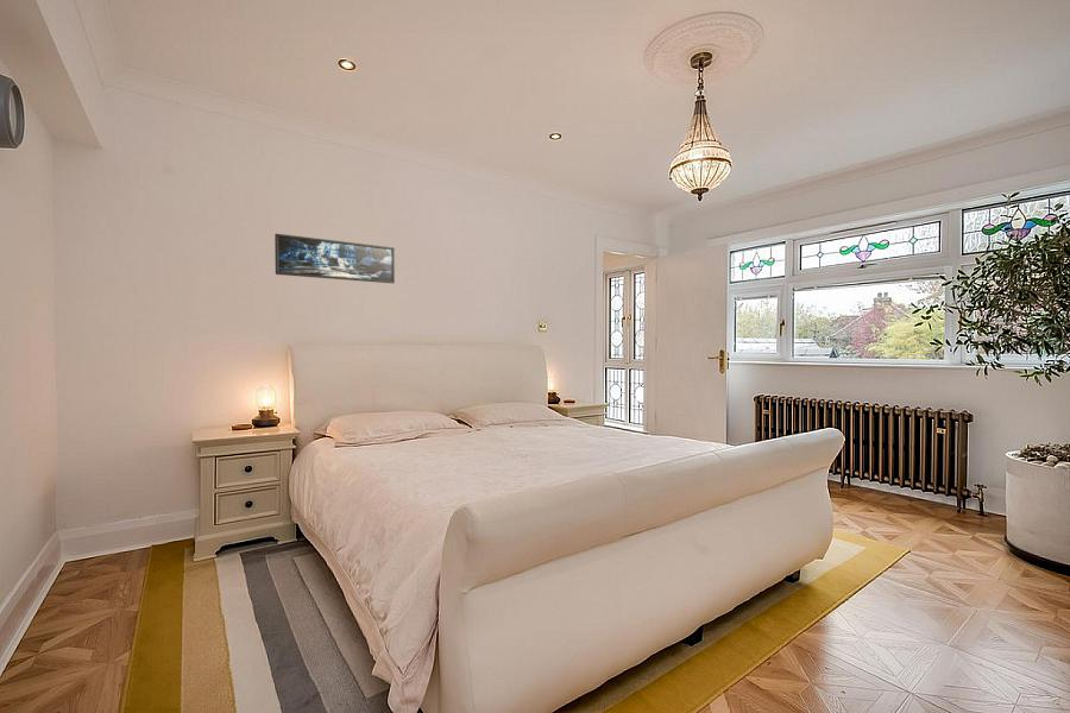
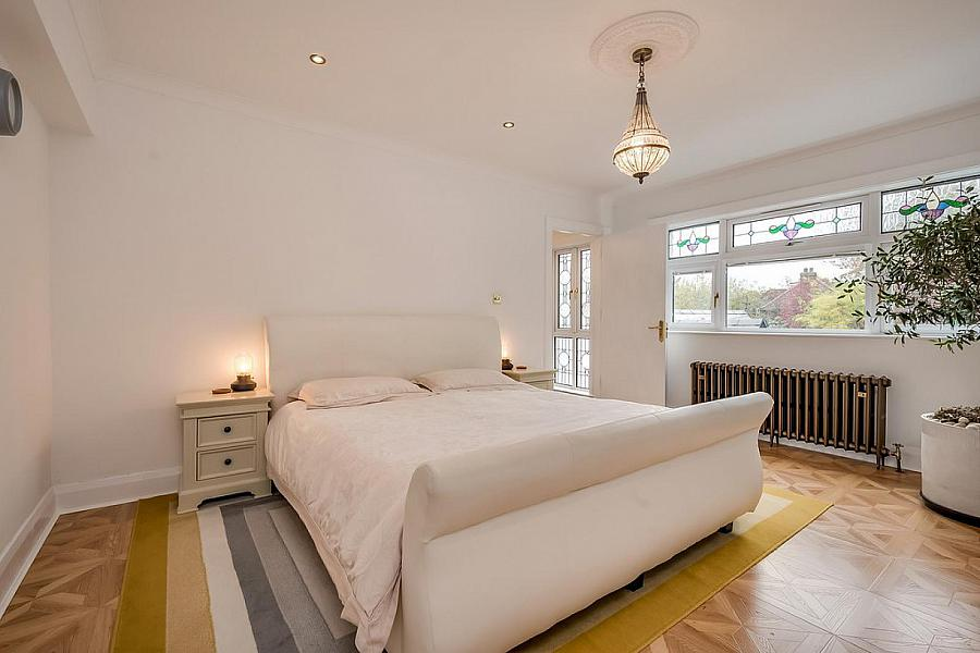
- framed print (338, 260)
